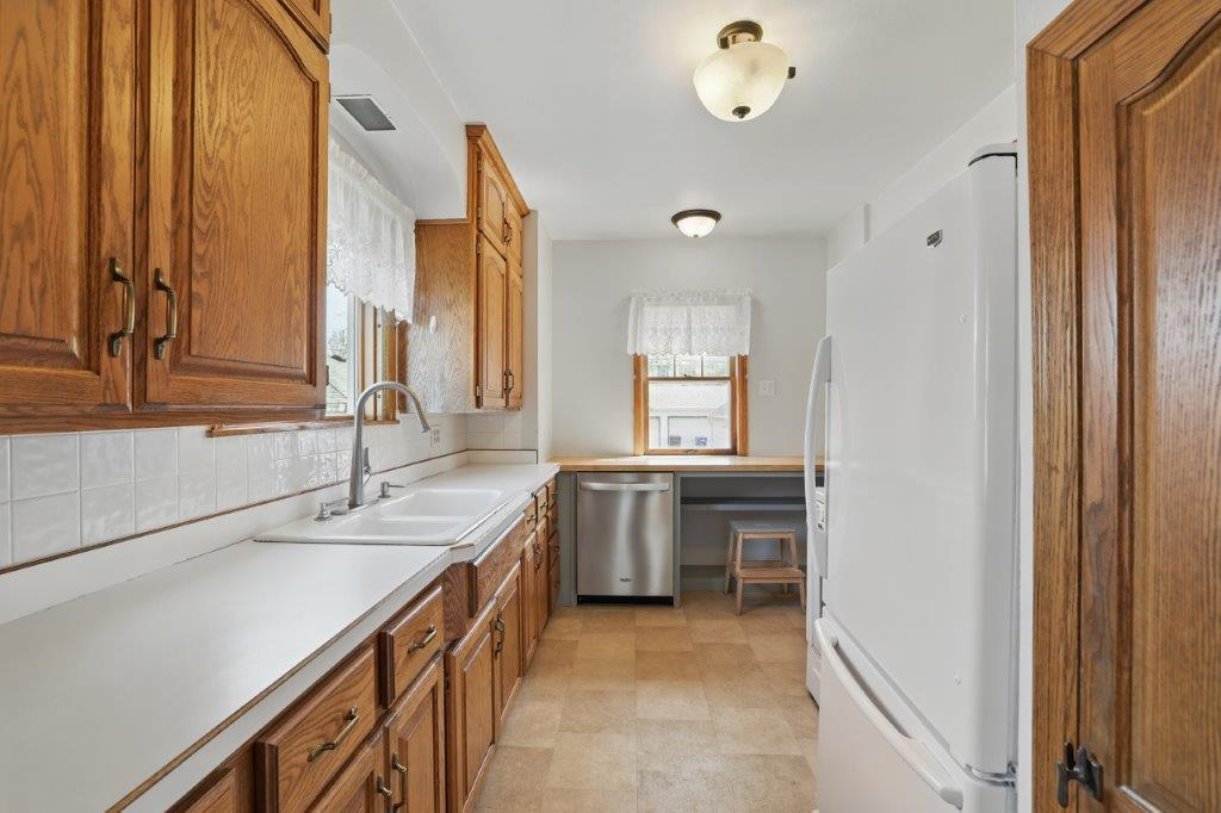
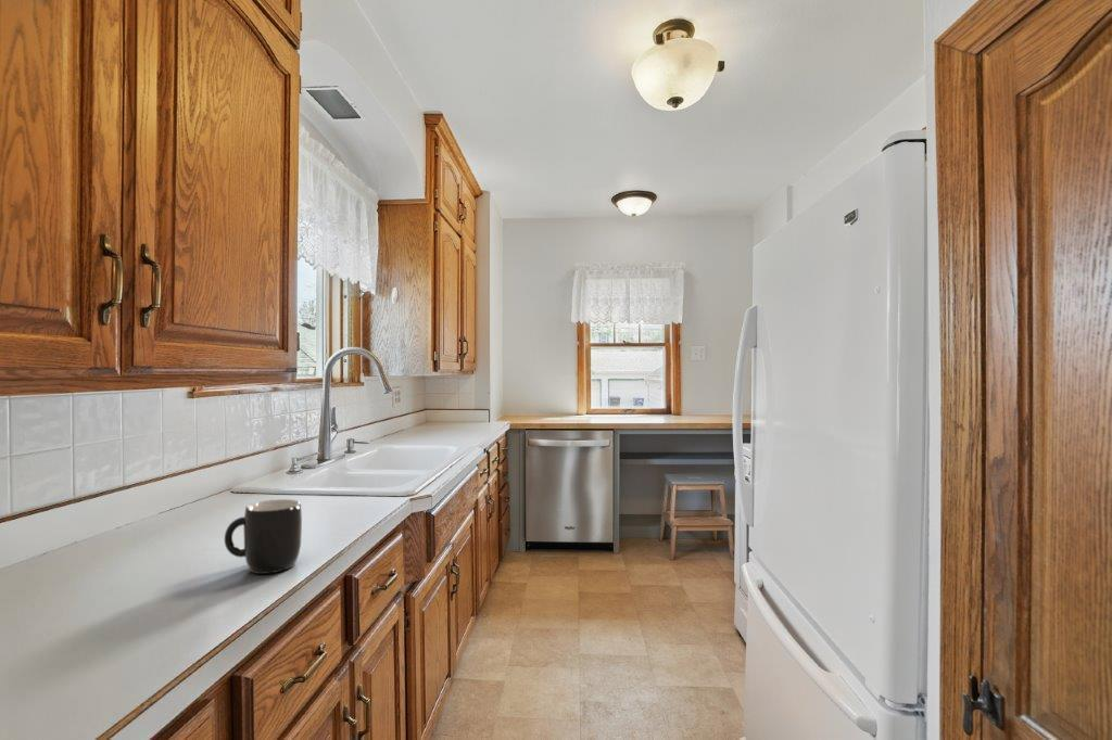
+ mug (263, 536)
